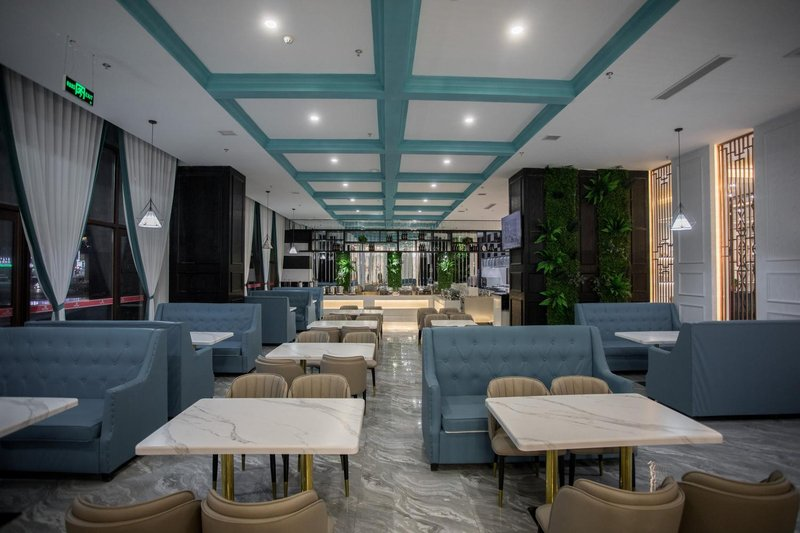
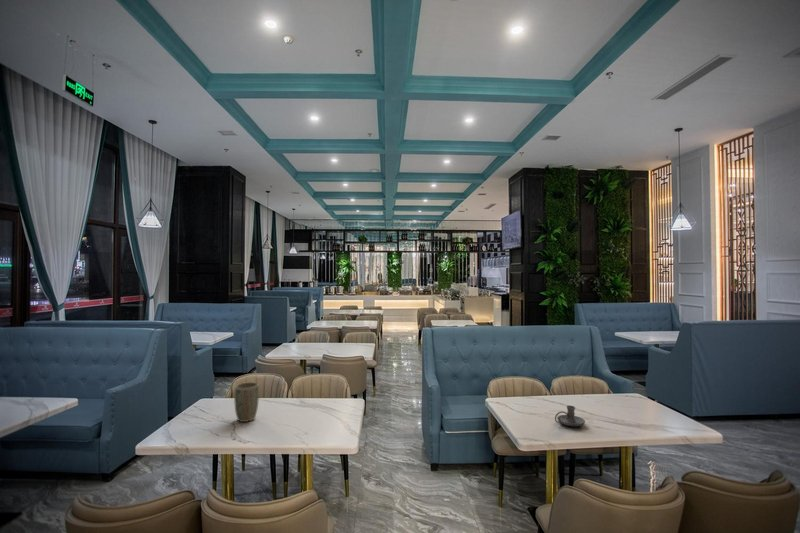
+ candle holder (568, 415)
+ plant pot (246, 402)
